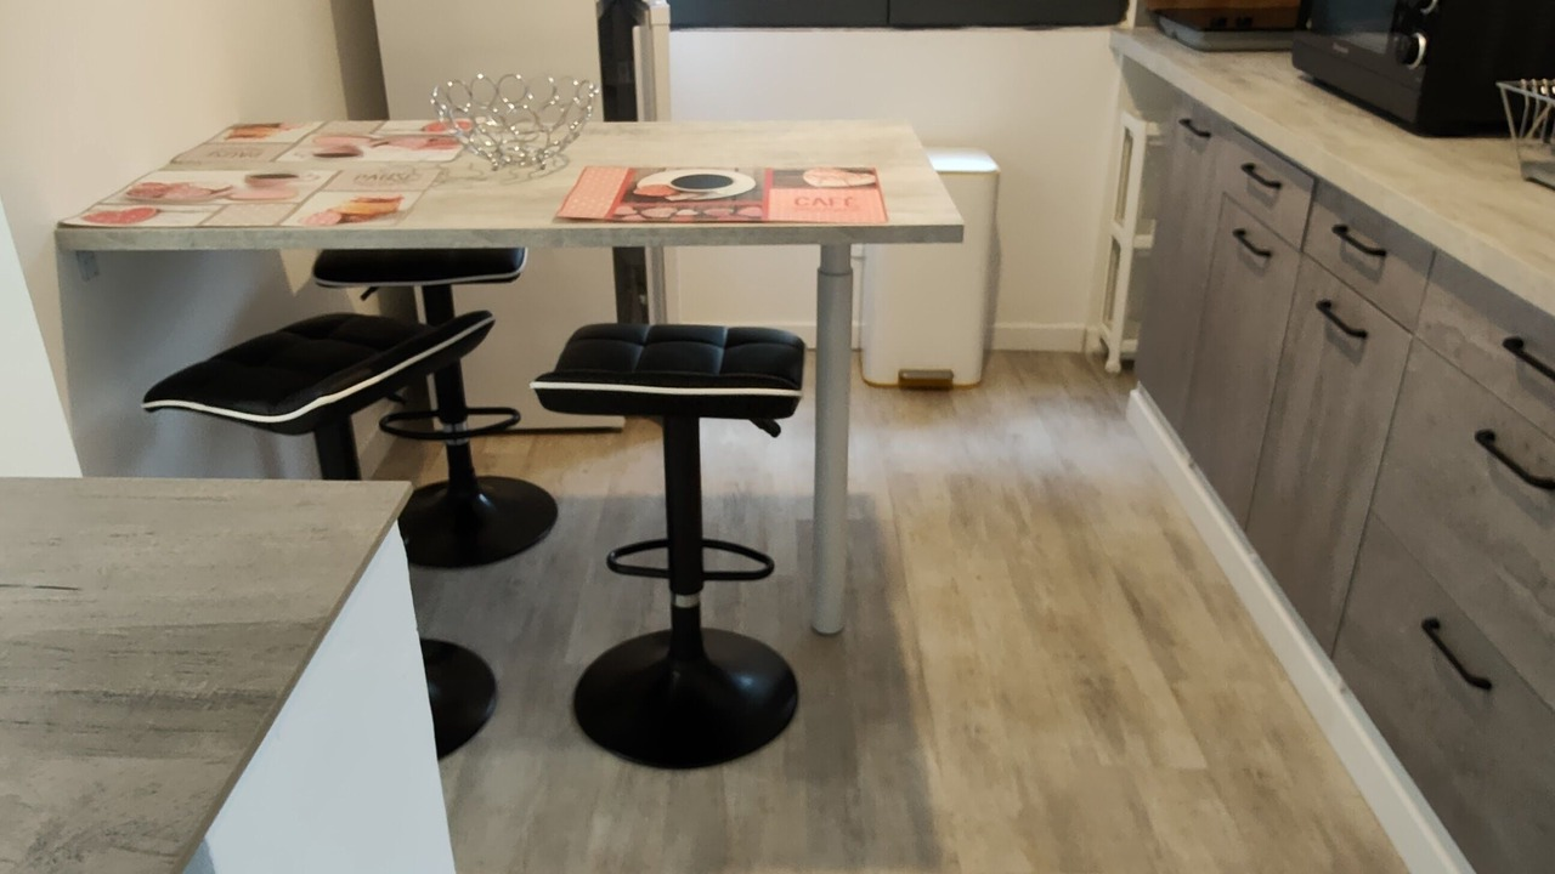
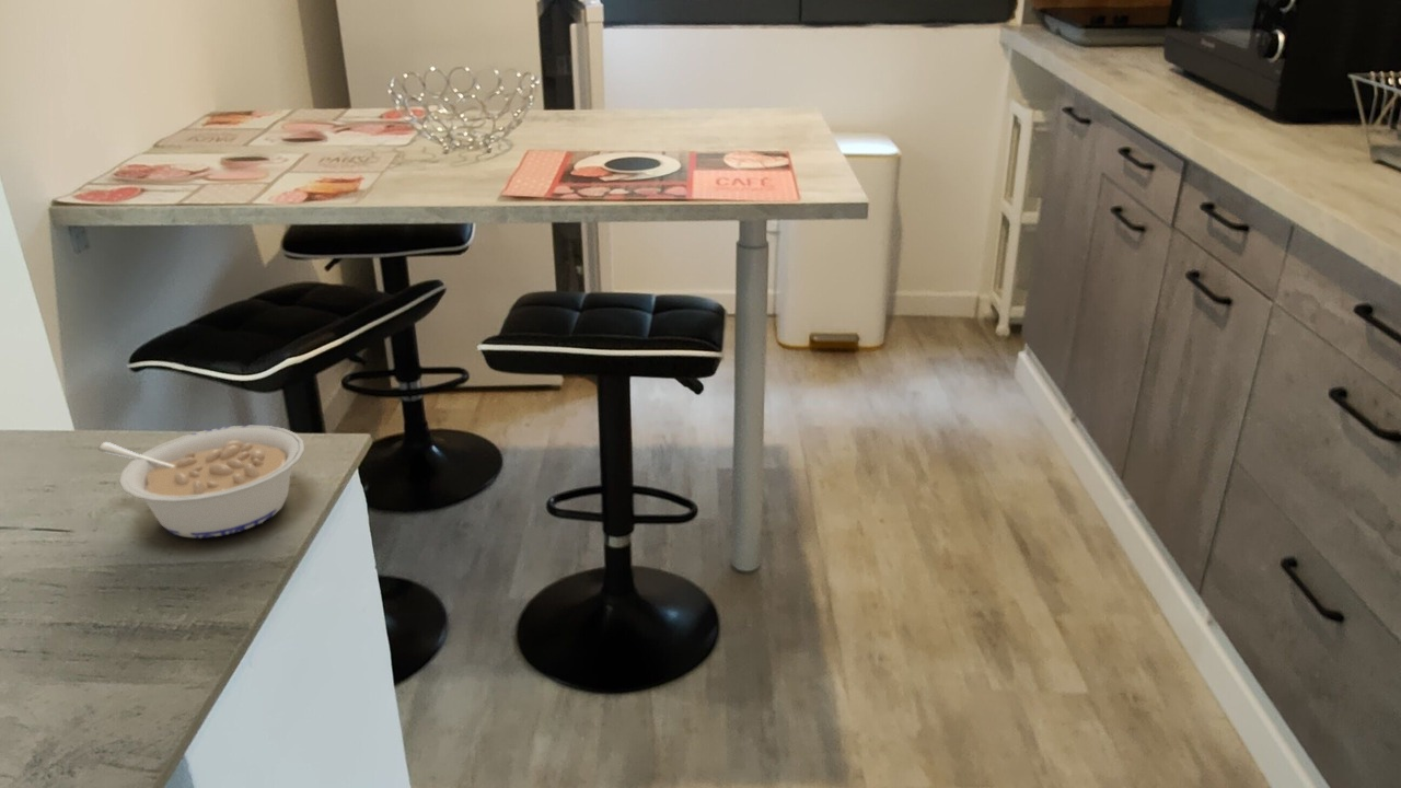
+ legume (211, 482)
